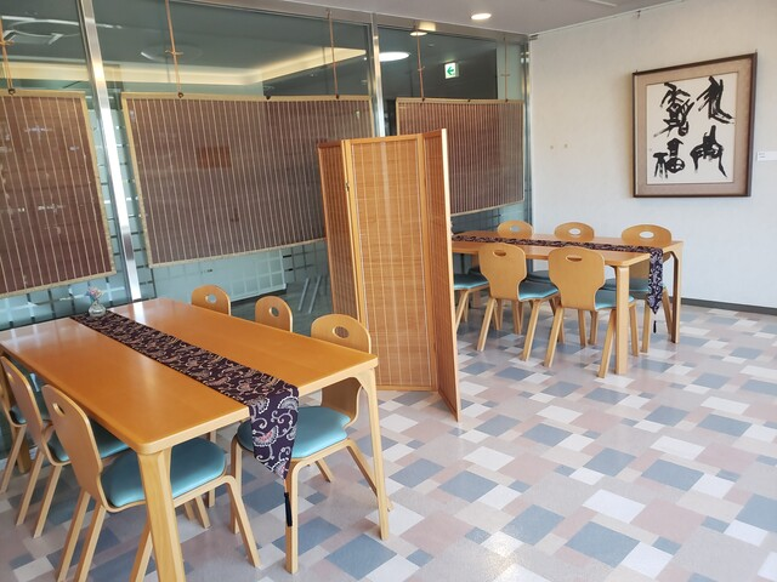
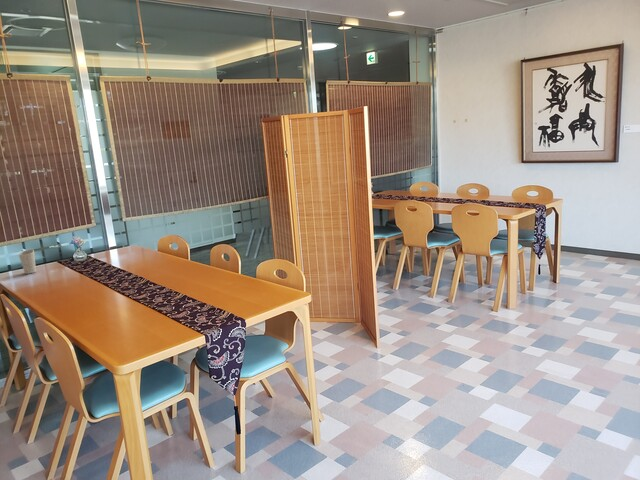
+ cup (28, 261)
